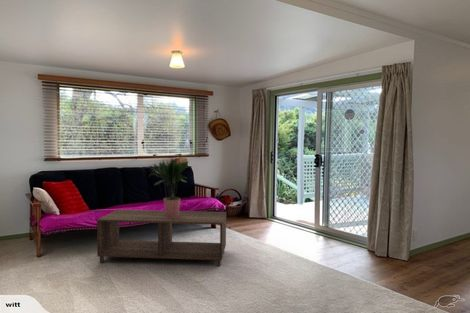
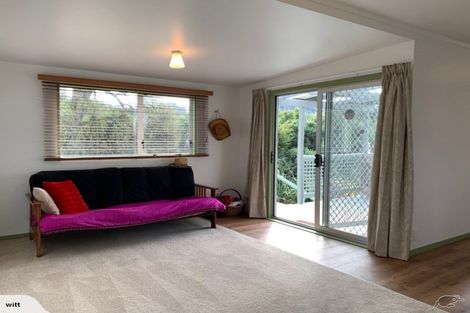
- potted plant (167, 186)
- coffee table (165, 236)
